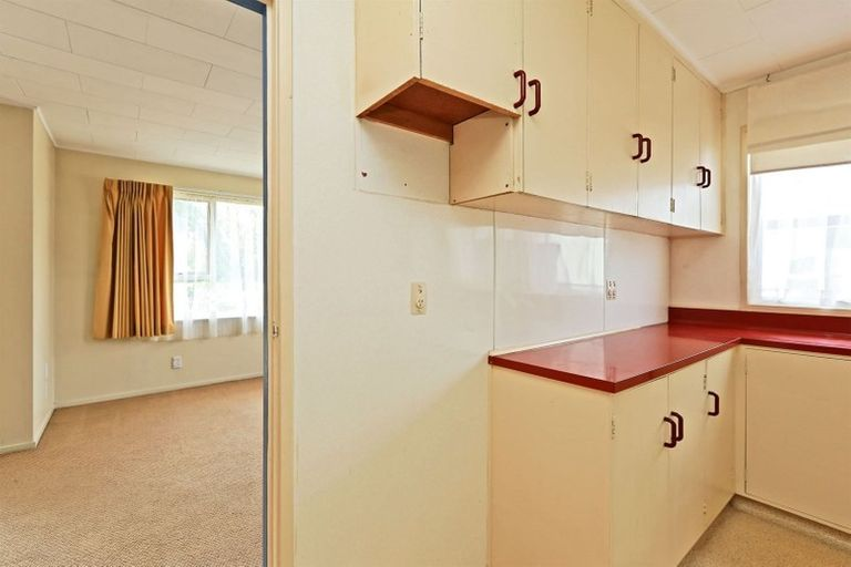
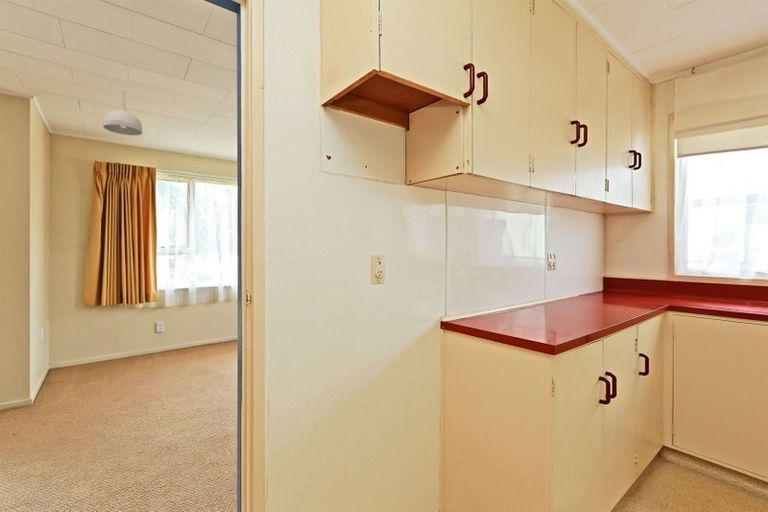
+ pendant light (123, 109)
